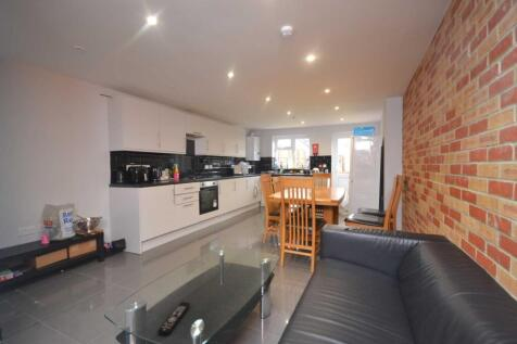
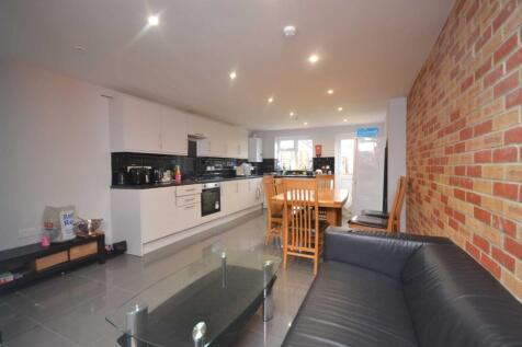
- remote control (175, 317)
